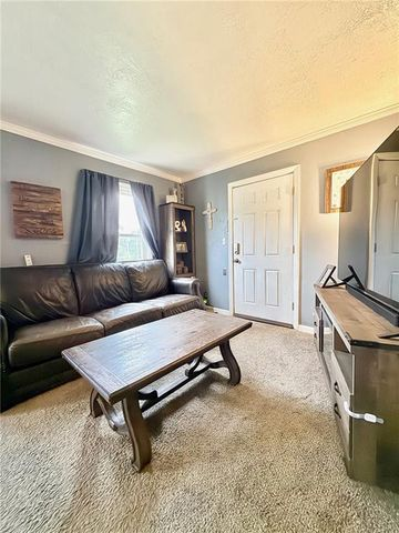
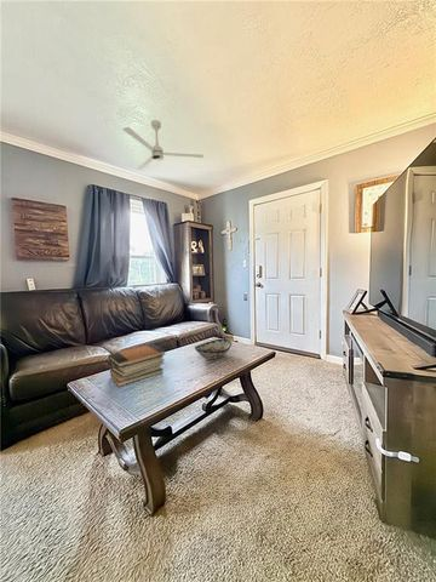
+ book stack (137, 363)
+ decorative bowl (213, 350)
+ ceiling fan (160, 147)
